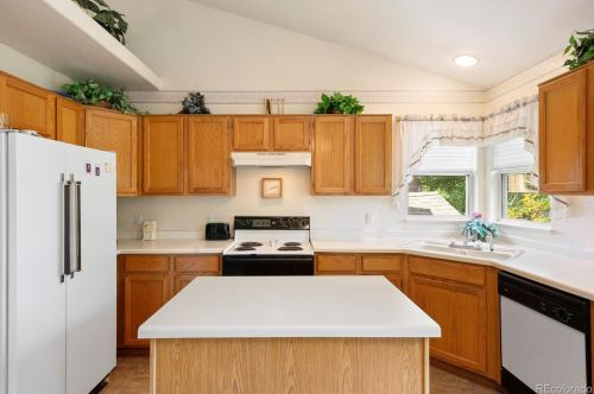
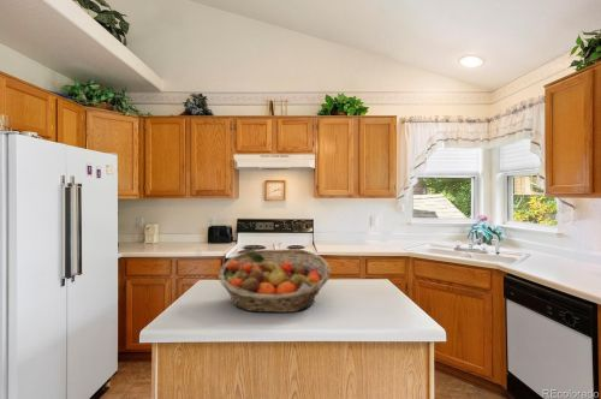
+ fruit basket (274, 278)
